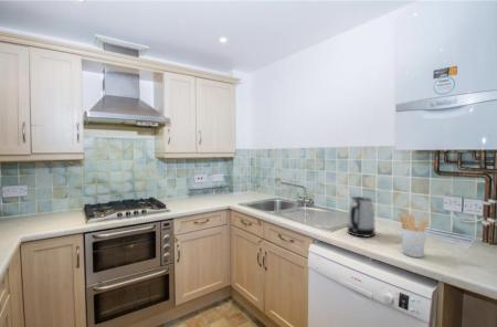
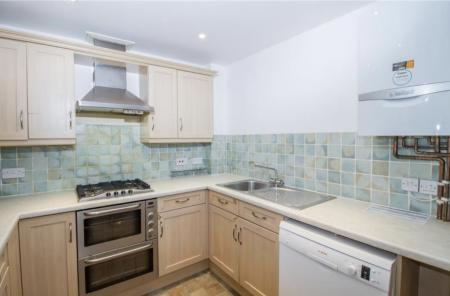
- kettle (359, 215)
- utensil holder (410, 233)
